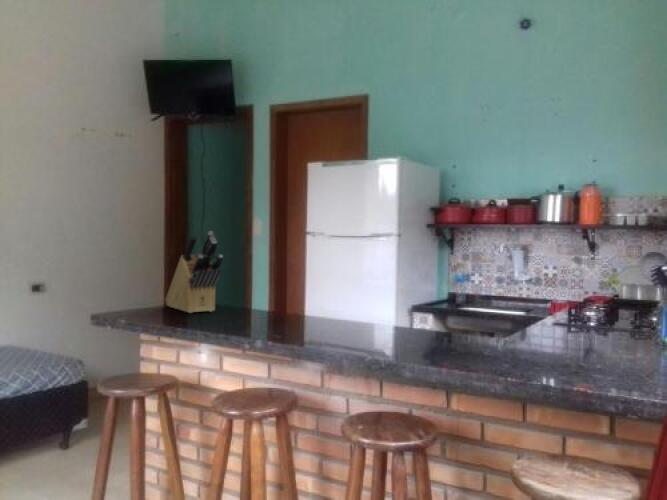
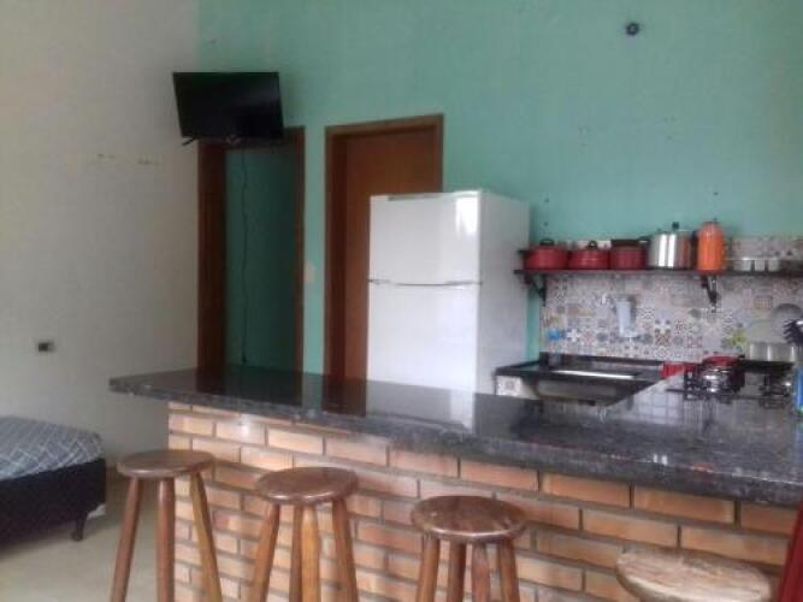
- knife block (193, 270)
